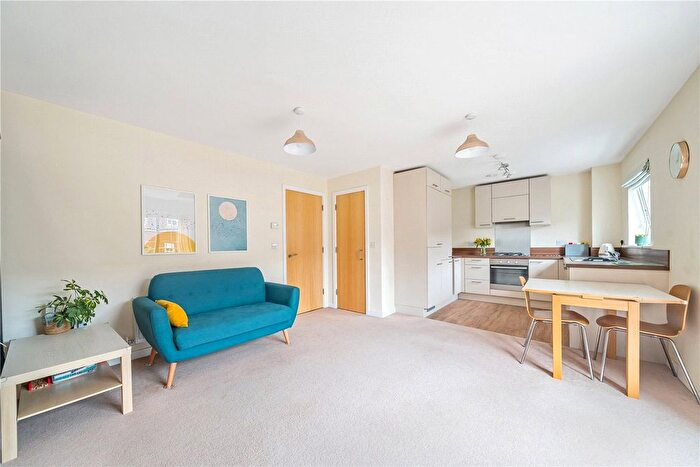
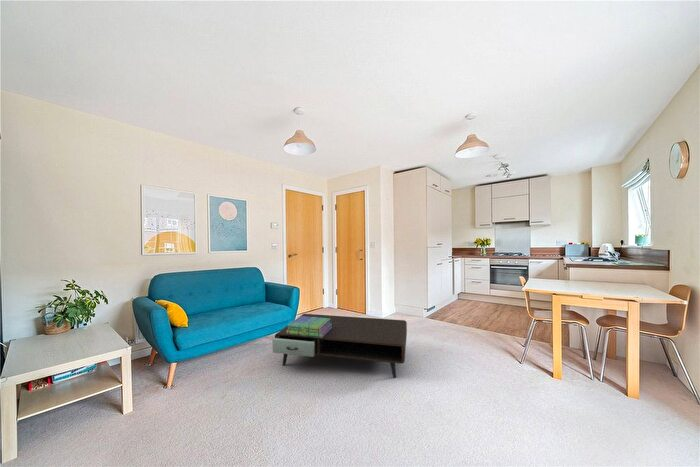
+ stack of books (309, 326)
+ coffee table (343, 344)
